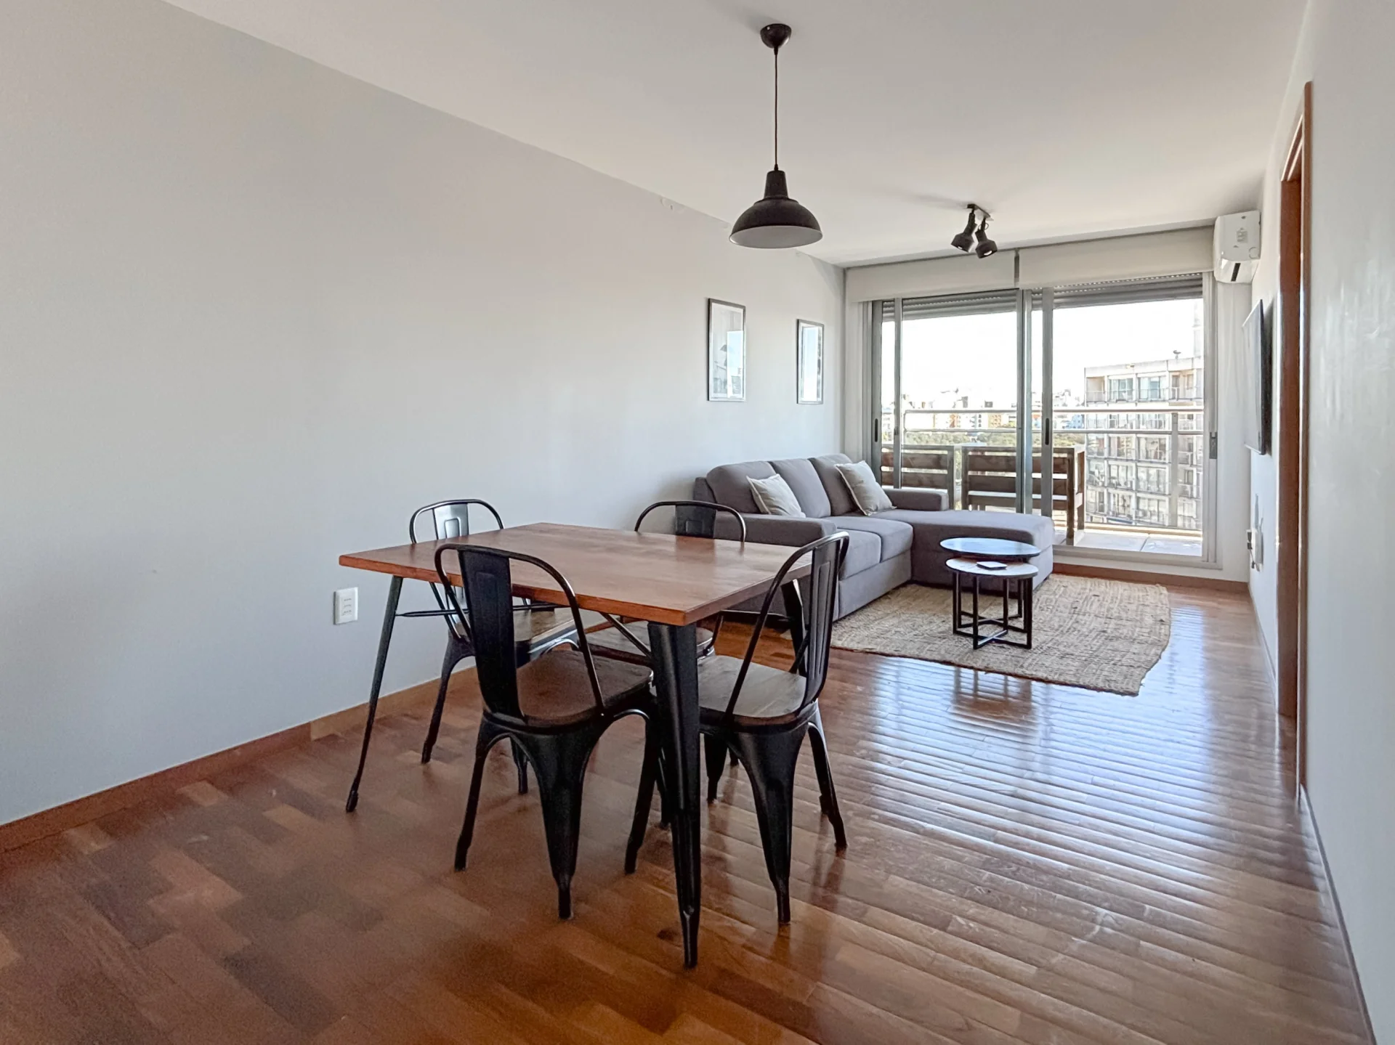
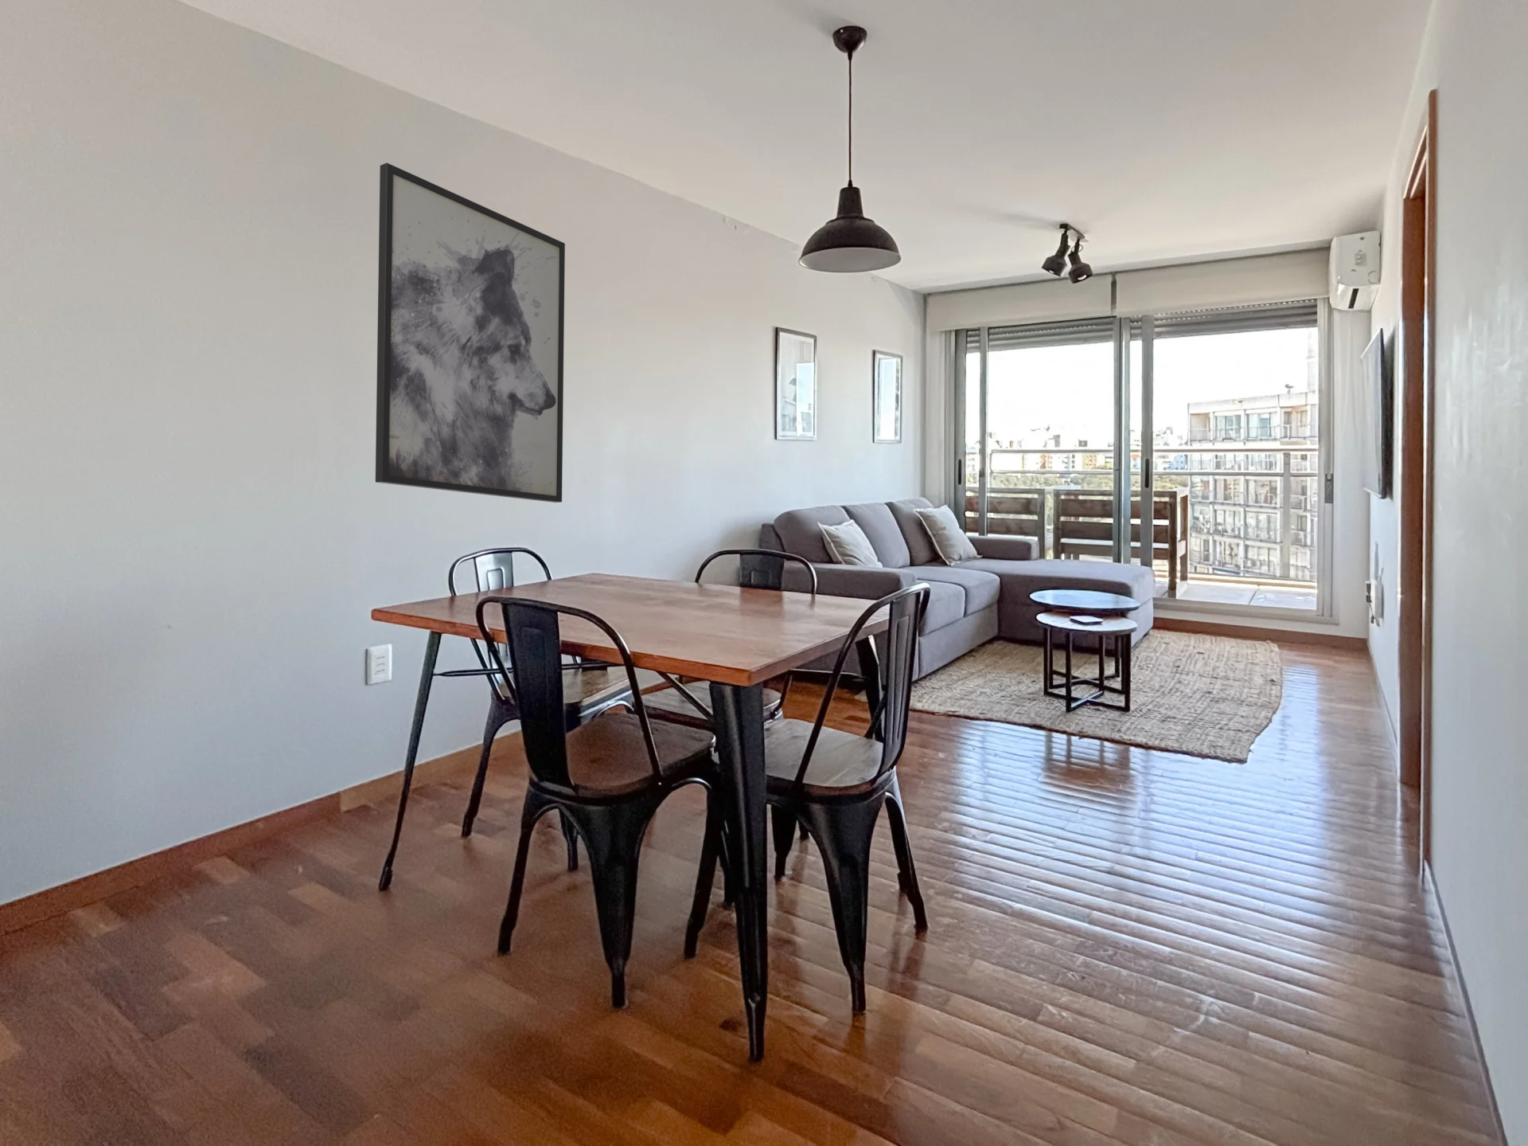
+ wall art (479, 350)
